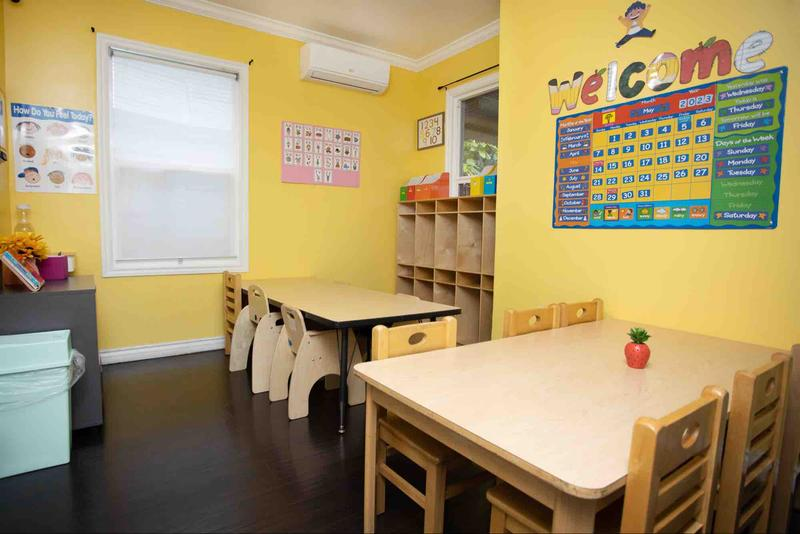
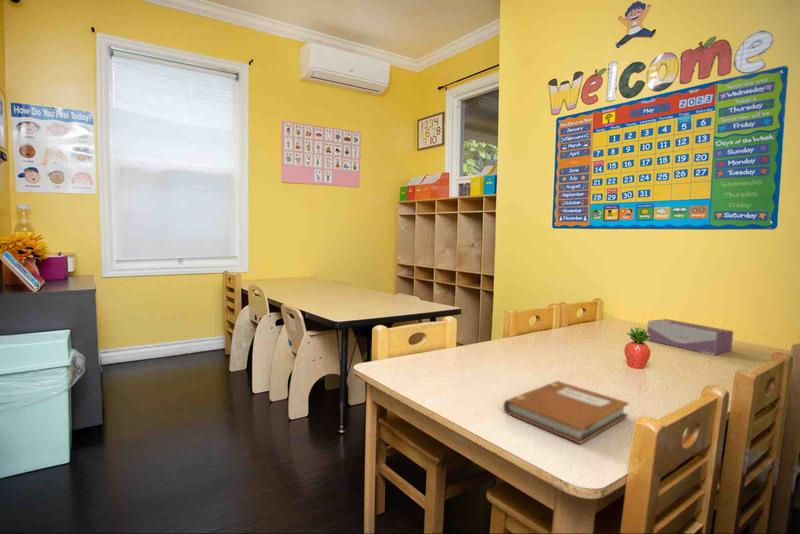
+ tissue box (688, 335)
+ notebook (567, 406)
